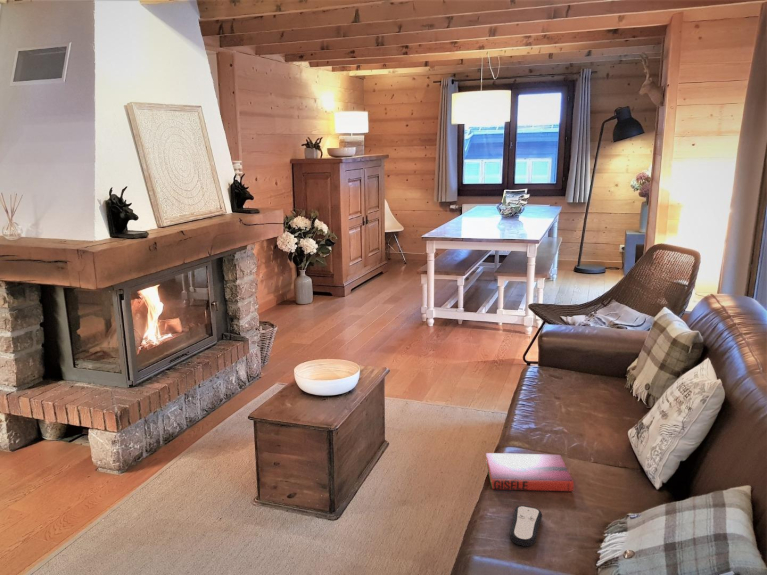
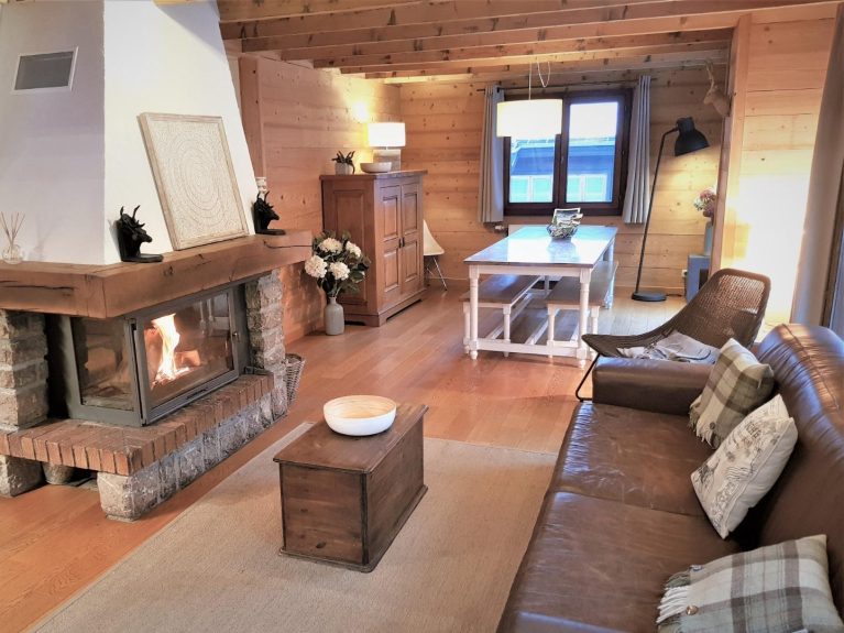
- hardback book (527, 471)
- remote control (525, 525)
